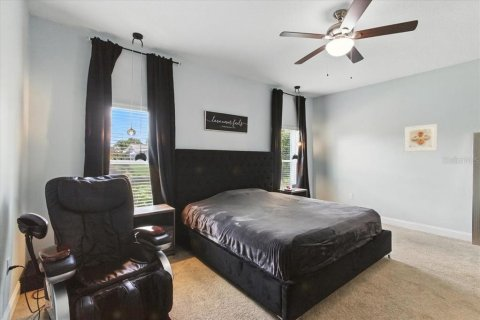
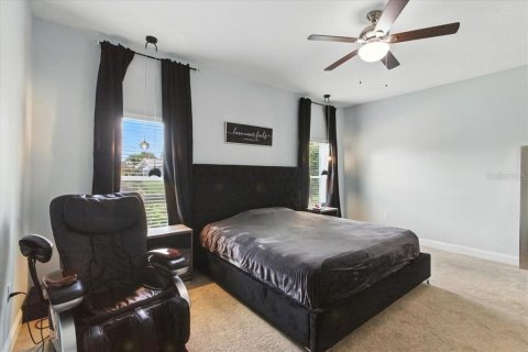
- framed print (420, 138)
